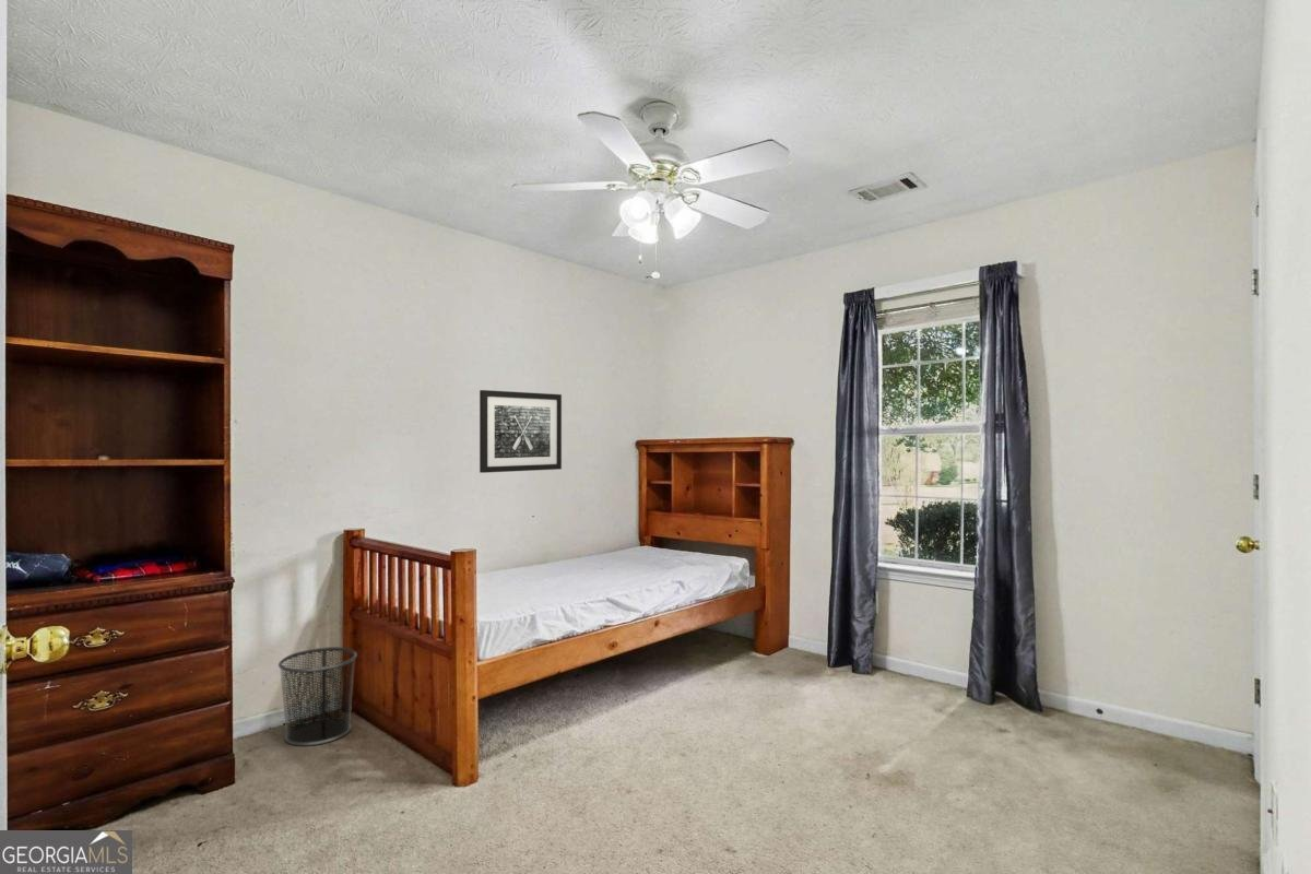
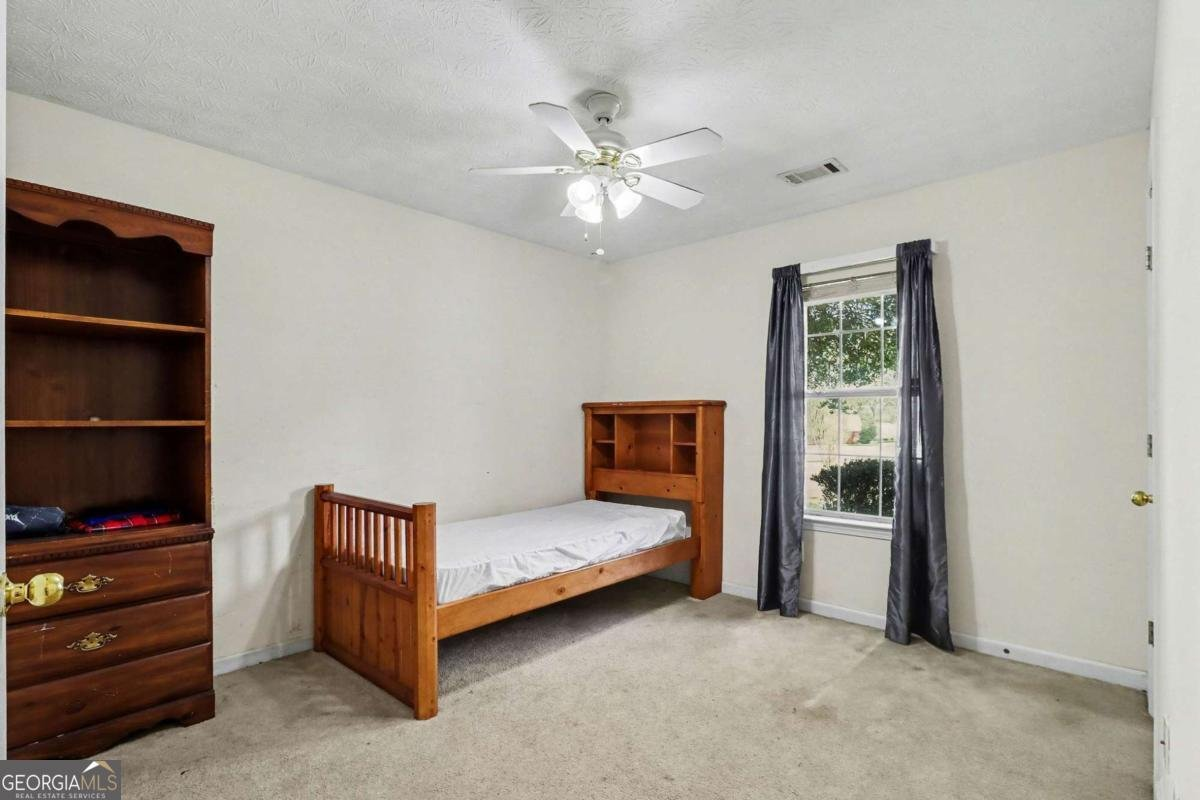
- waste bin (318, 695)
- wall art (522, 432)
